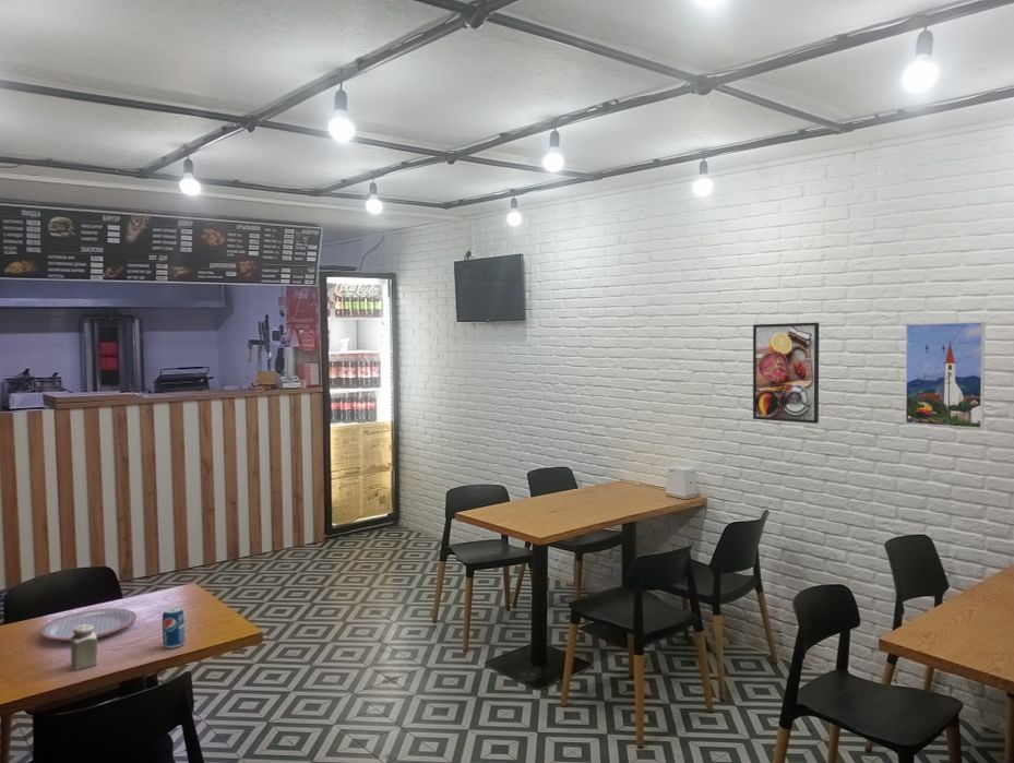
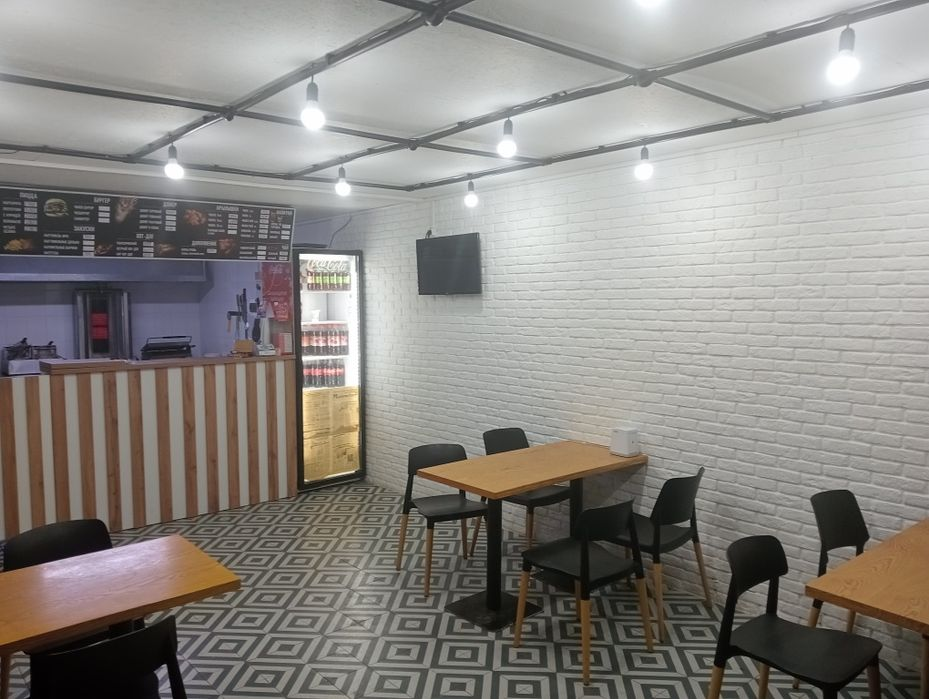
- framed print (943, 374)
- plate (90, 624)
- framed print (785, 372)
- beverage can (172, 627)
- salt shaker (83, 645)
